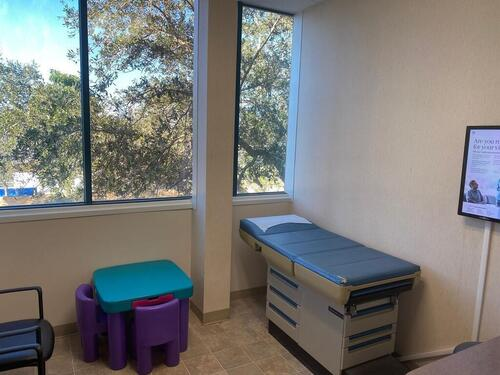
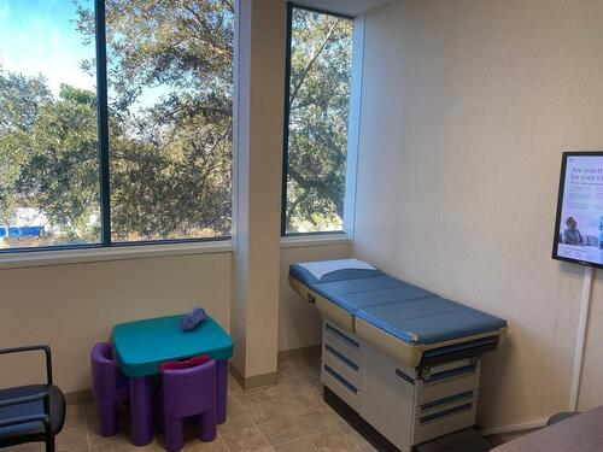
+ pencil case (193, 317)
